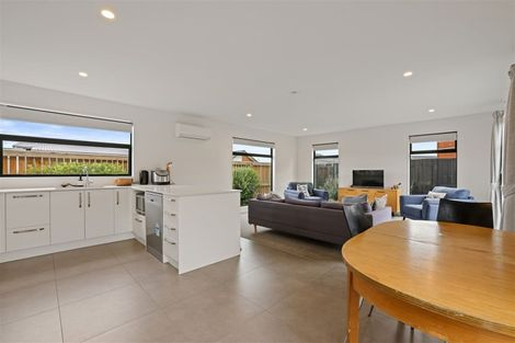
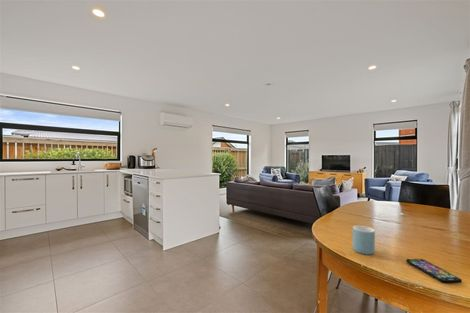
+ mug (364, 238)
+ smartphone (431, 269)
